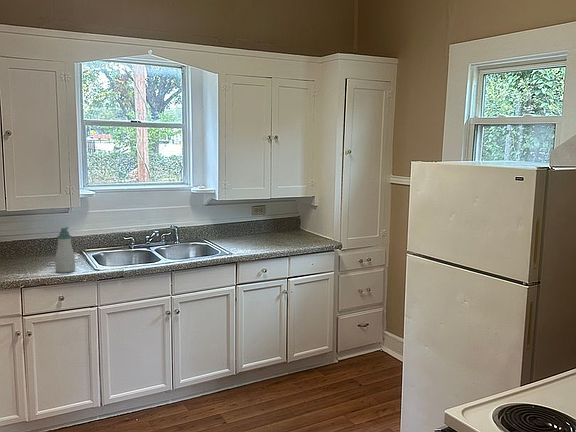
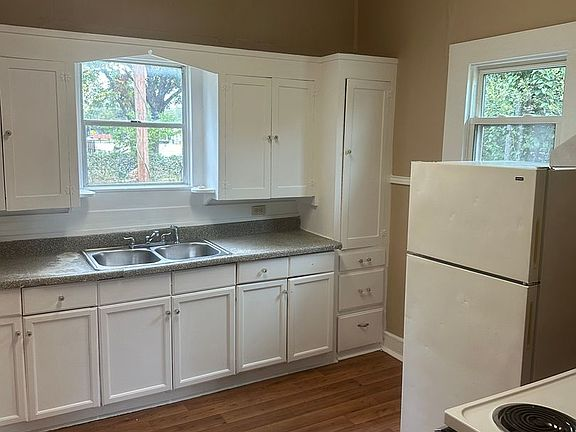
- soap bottle (64, 249)
